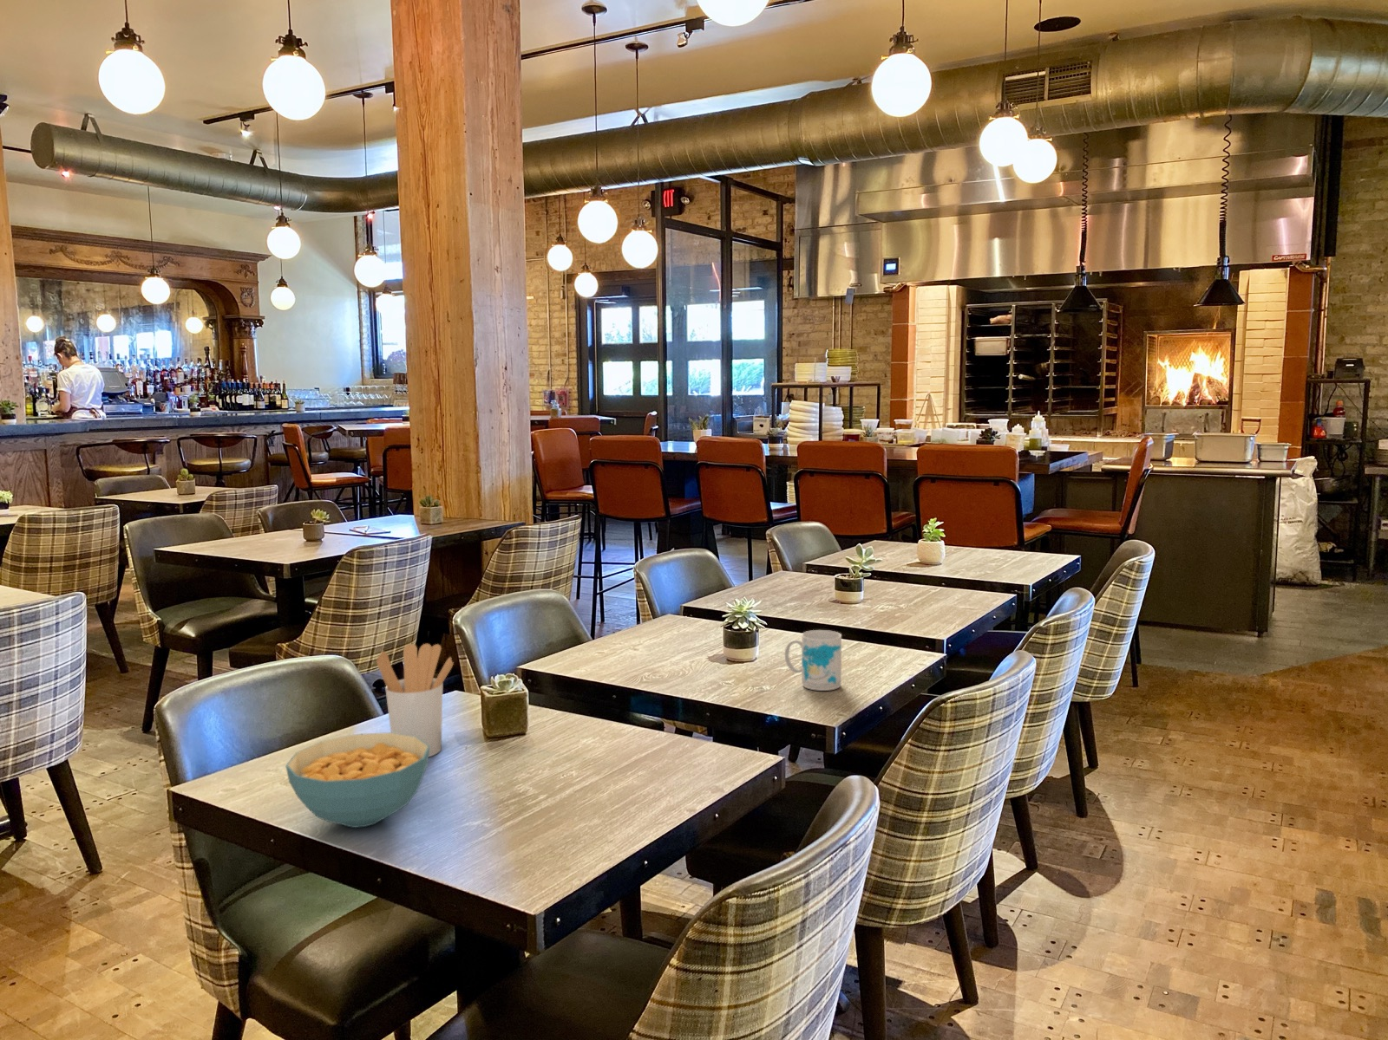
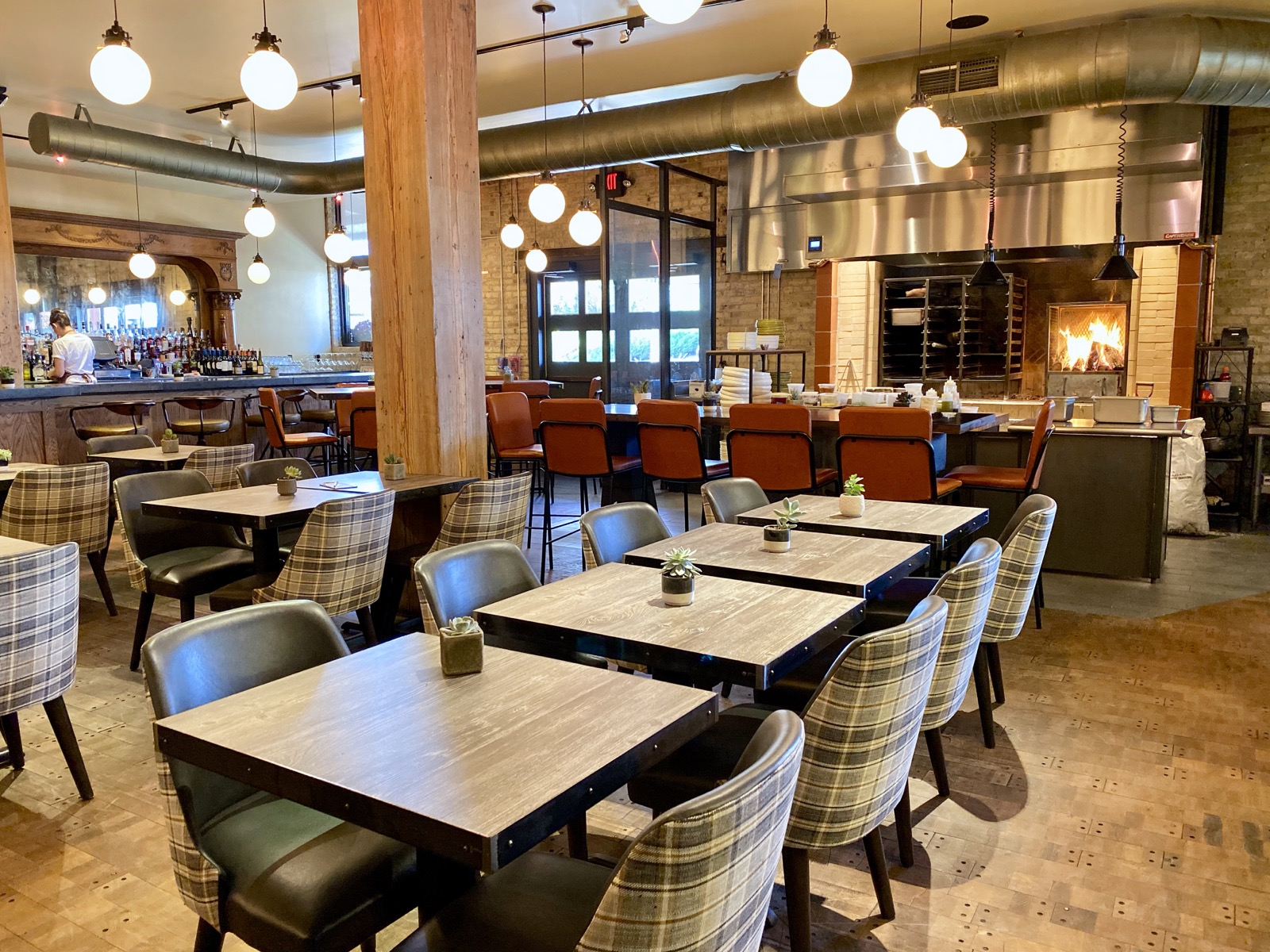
- cereal bowl (361, 787)
- mug (812, 659)
- utensil holder (417, 697)
